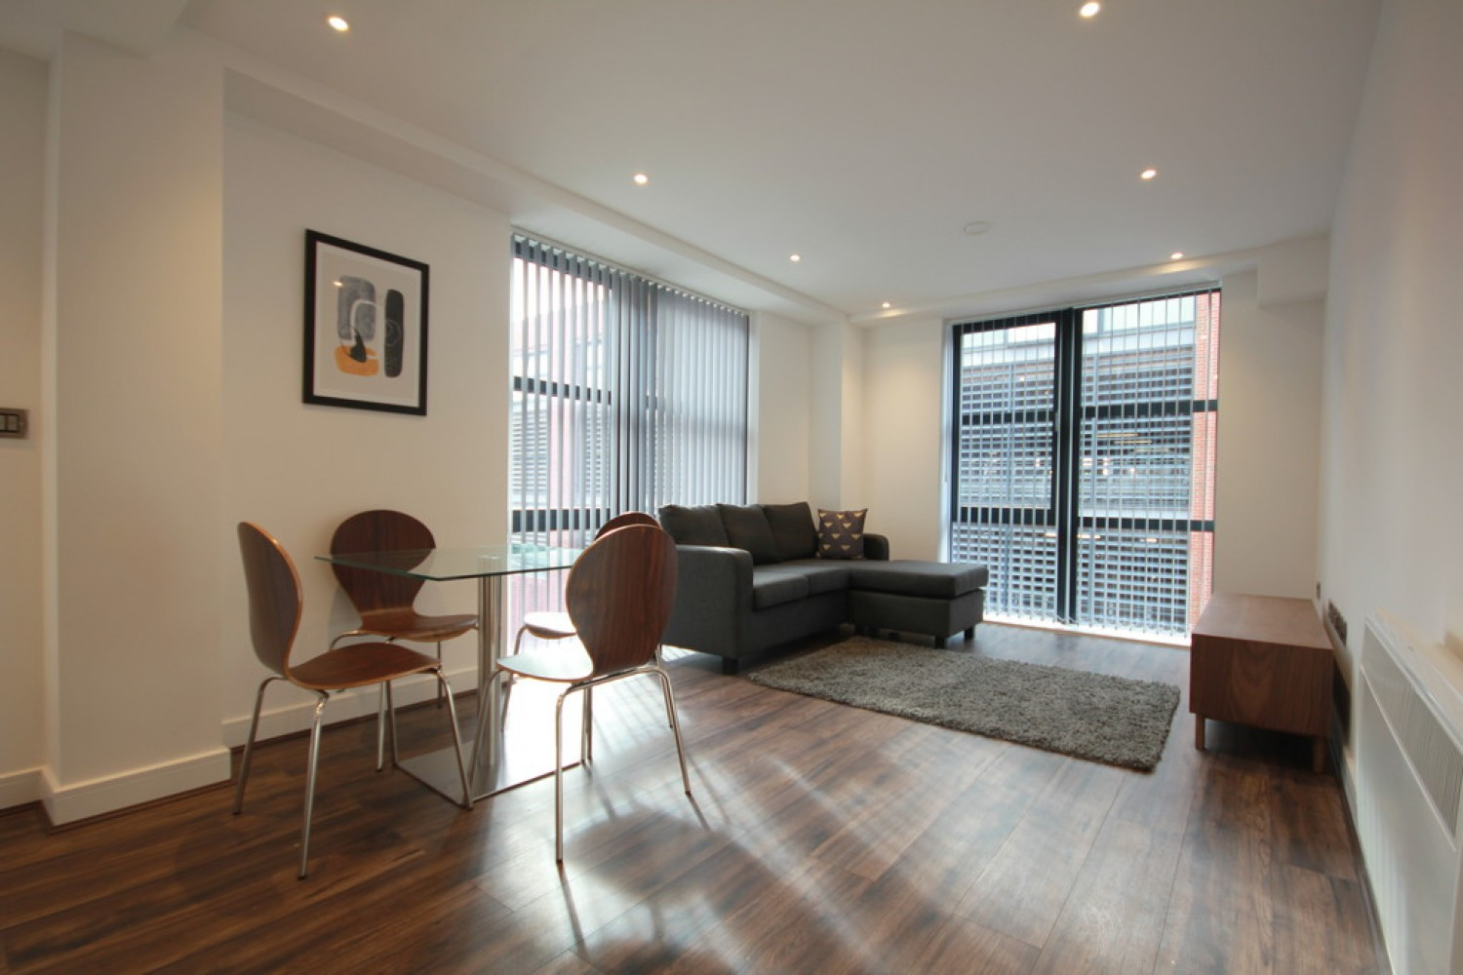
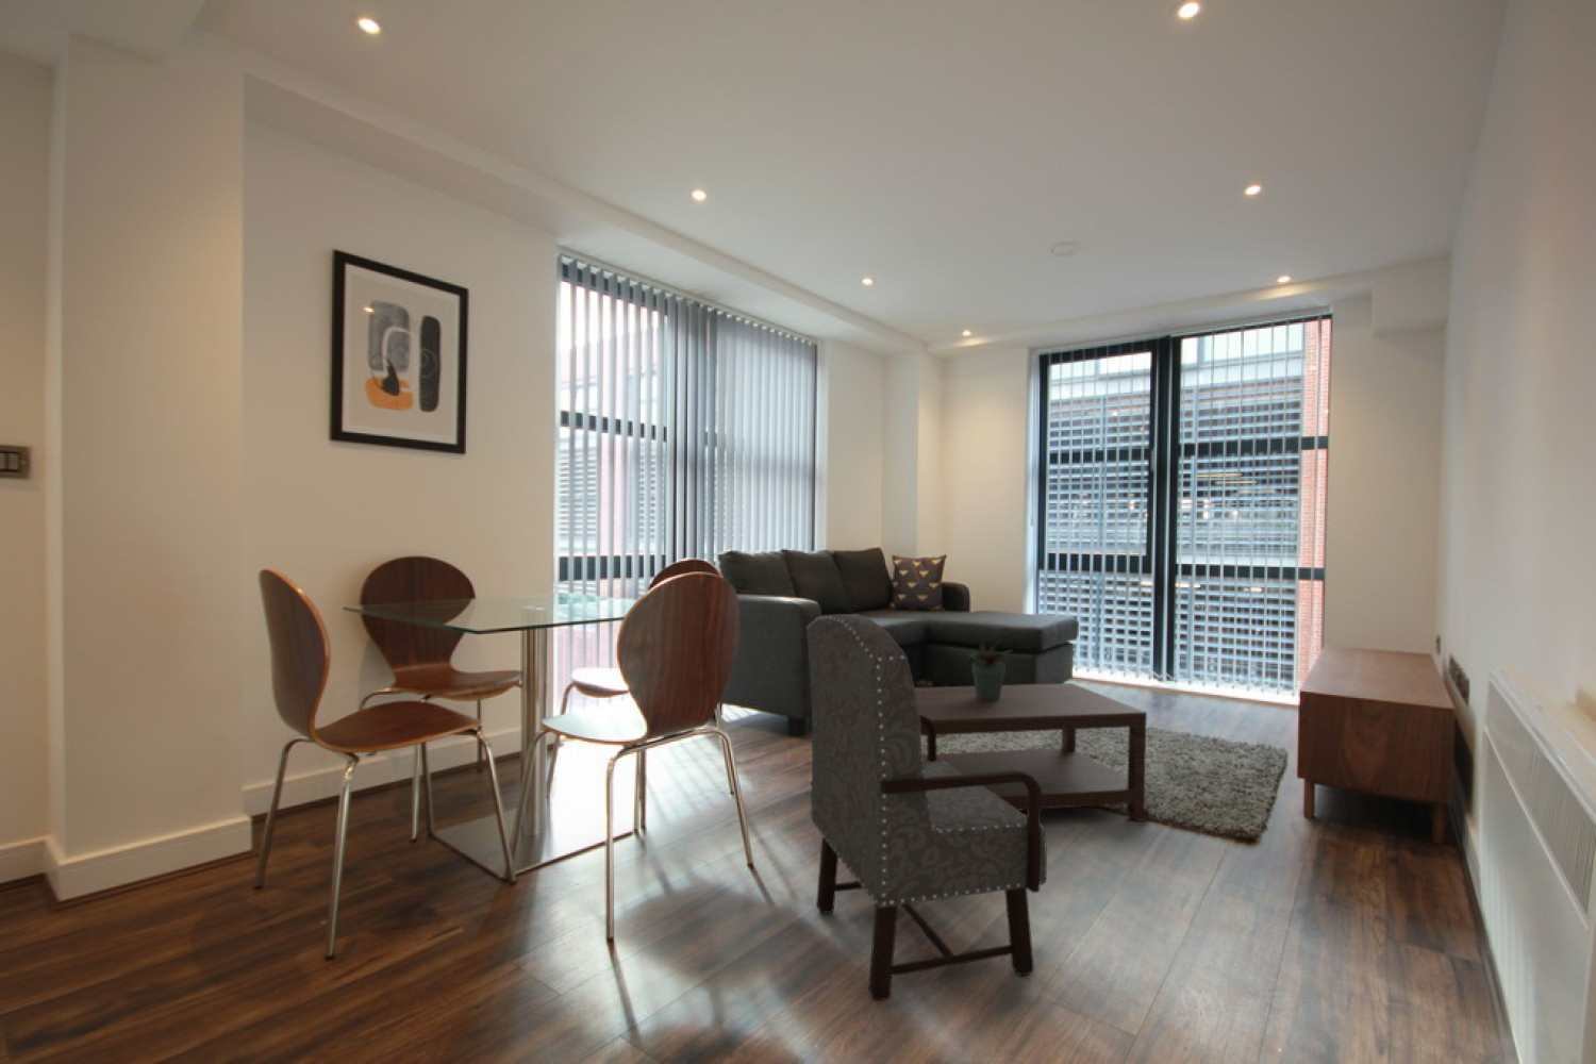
+ potted plant (992, 667)
+ armchair (916, 777)
+ coffee table (973, 752)
